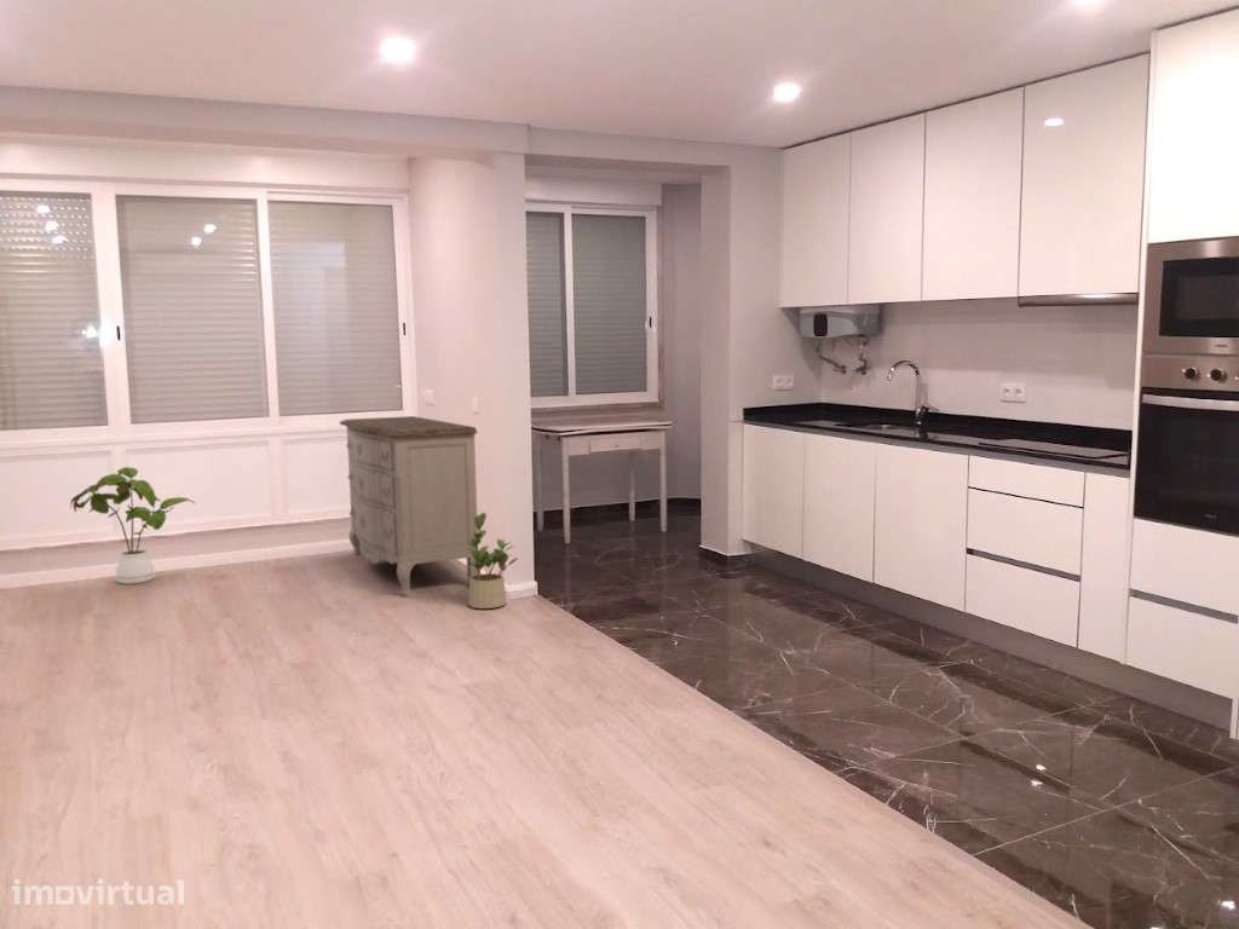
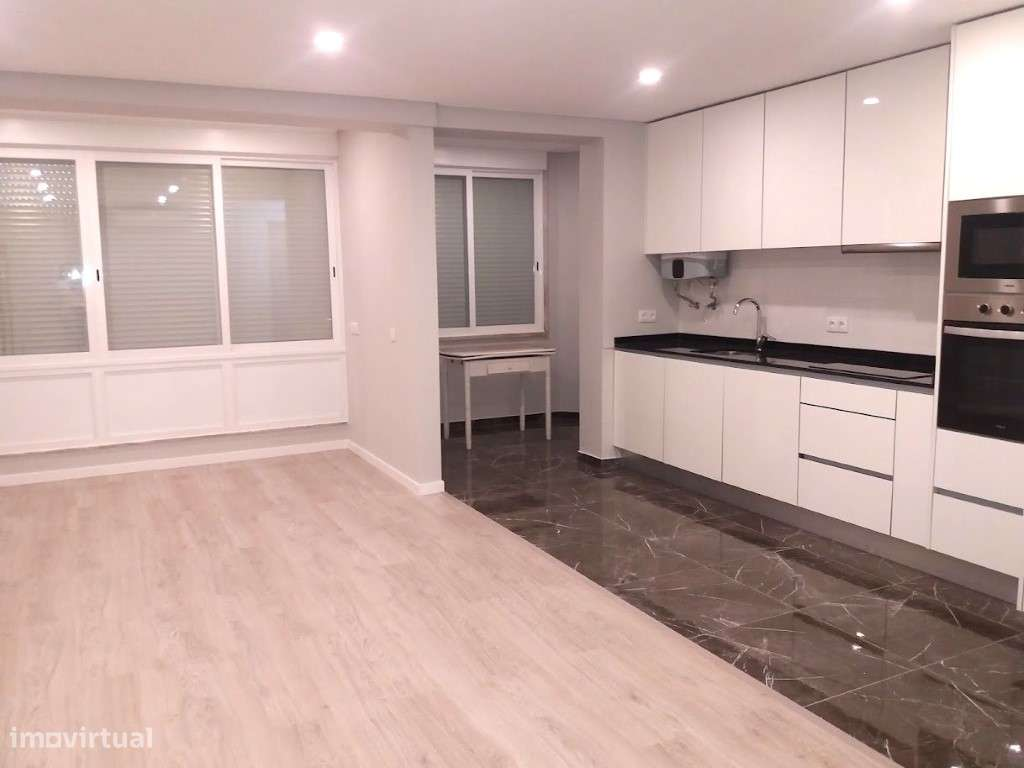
- potted plant (491, 559)
- house plant (132, 525)
- dresser (402, 496)
